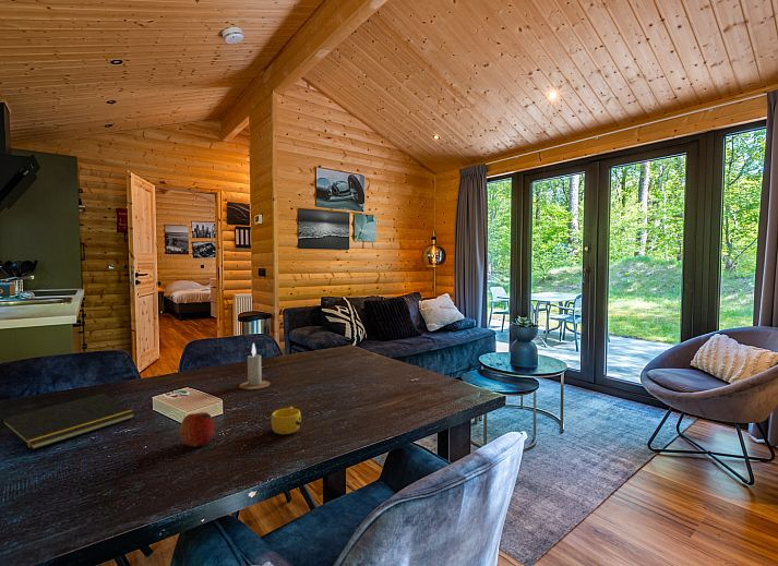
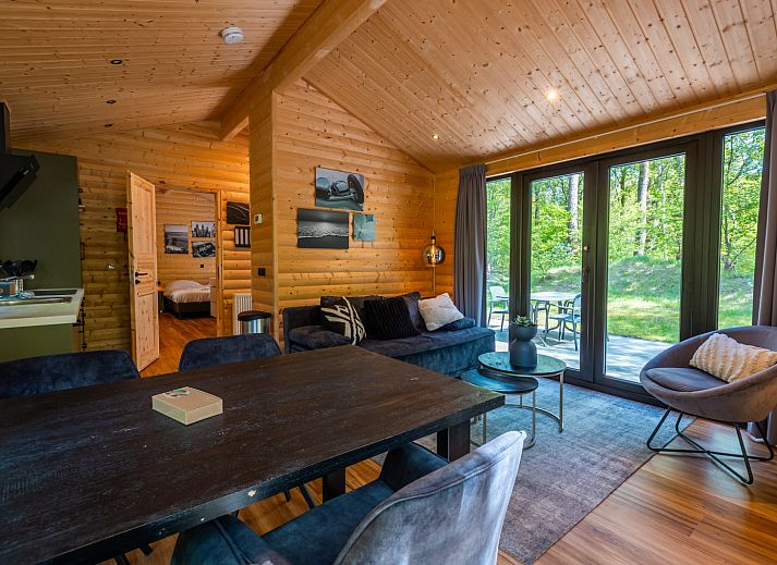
- cup (287, 419)
- notepad (72, 418)
- candle (254, 364)
- fruit (198, 427)
